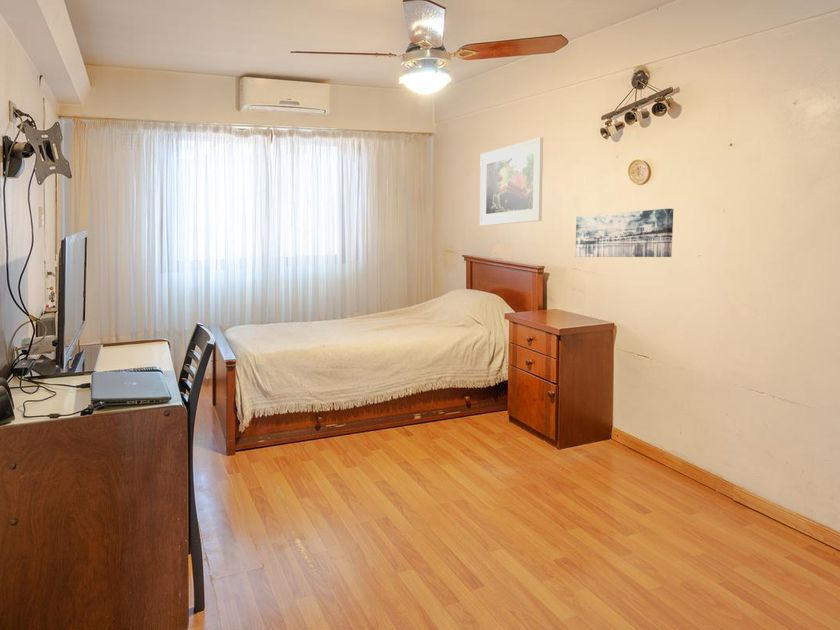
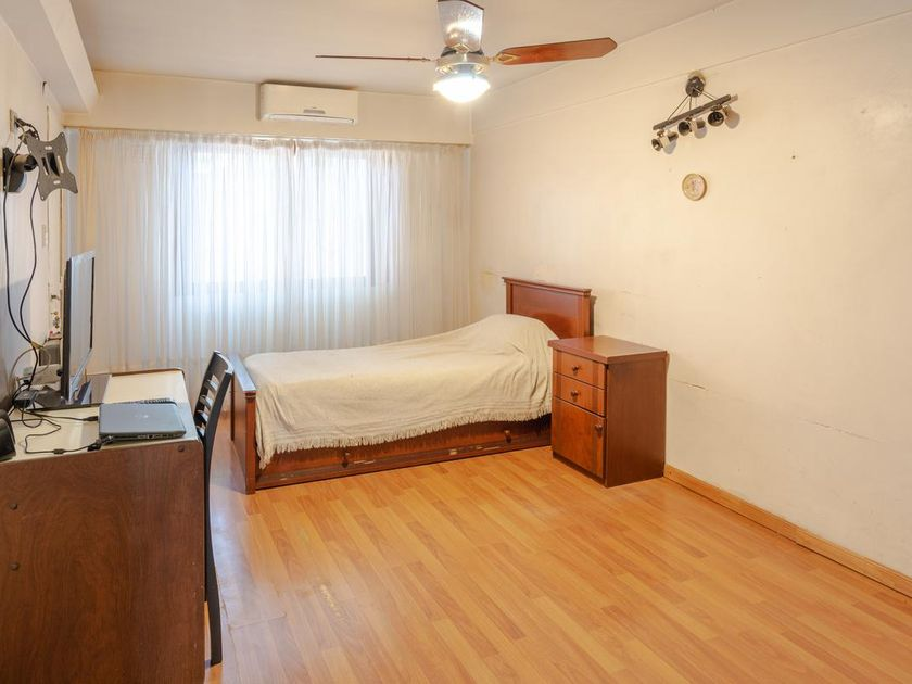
- wall art (619, 235)
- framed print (508, 185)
